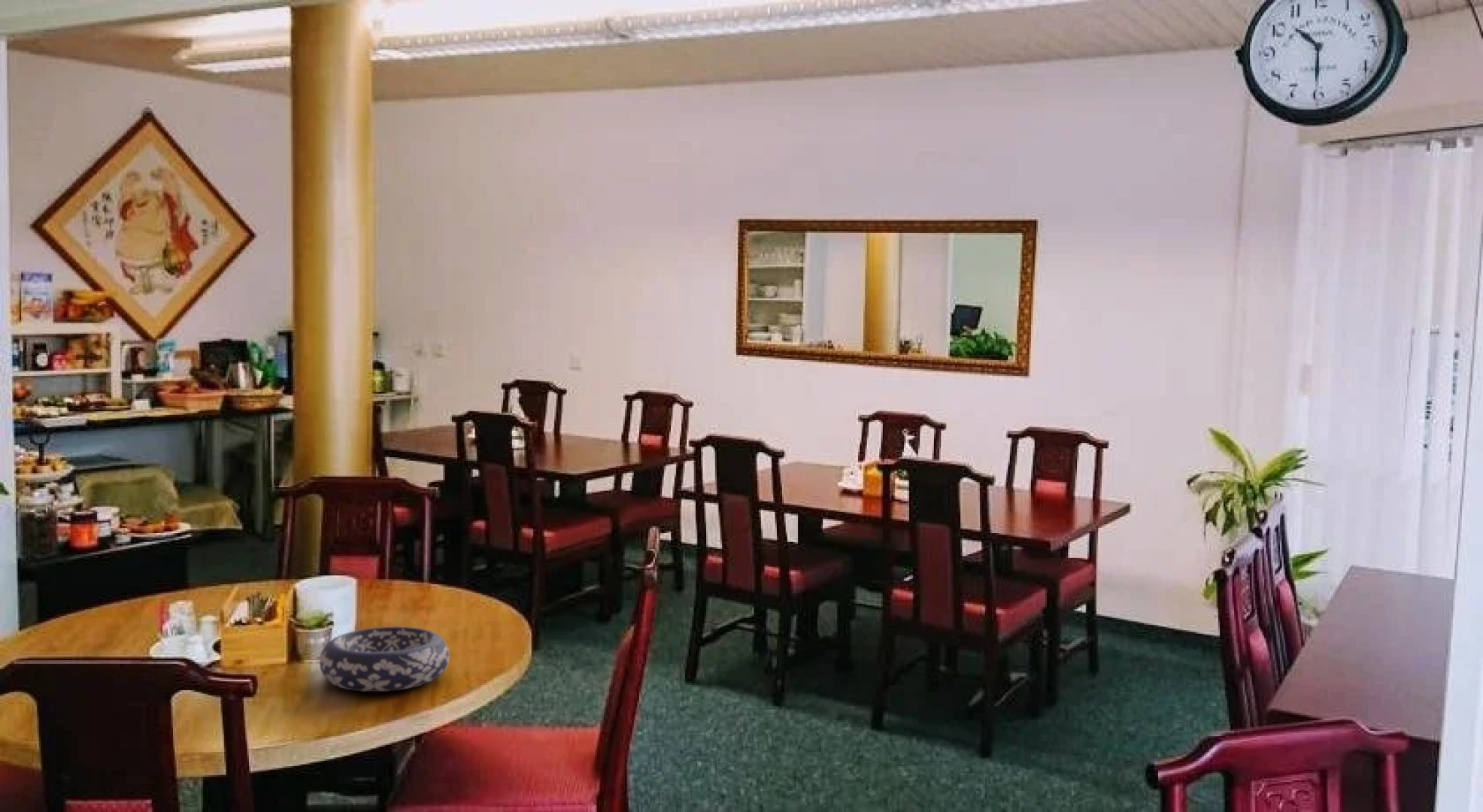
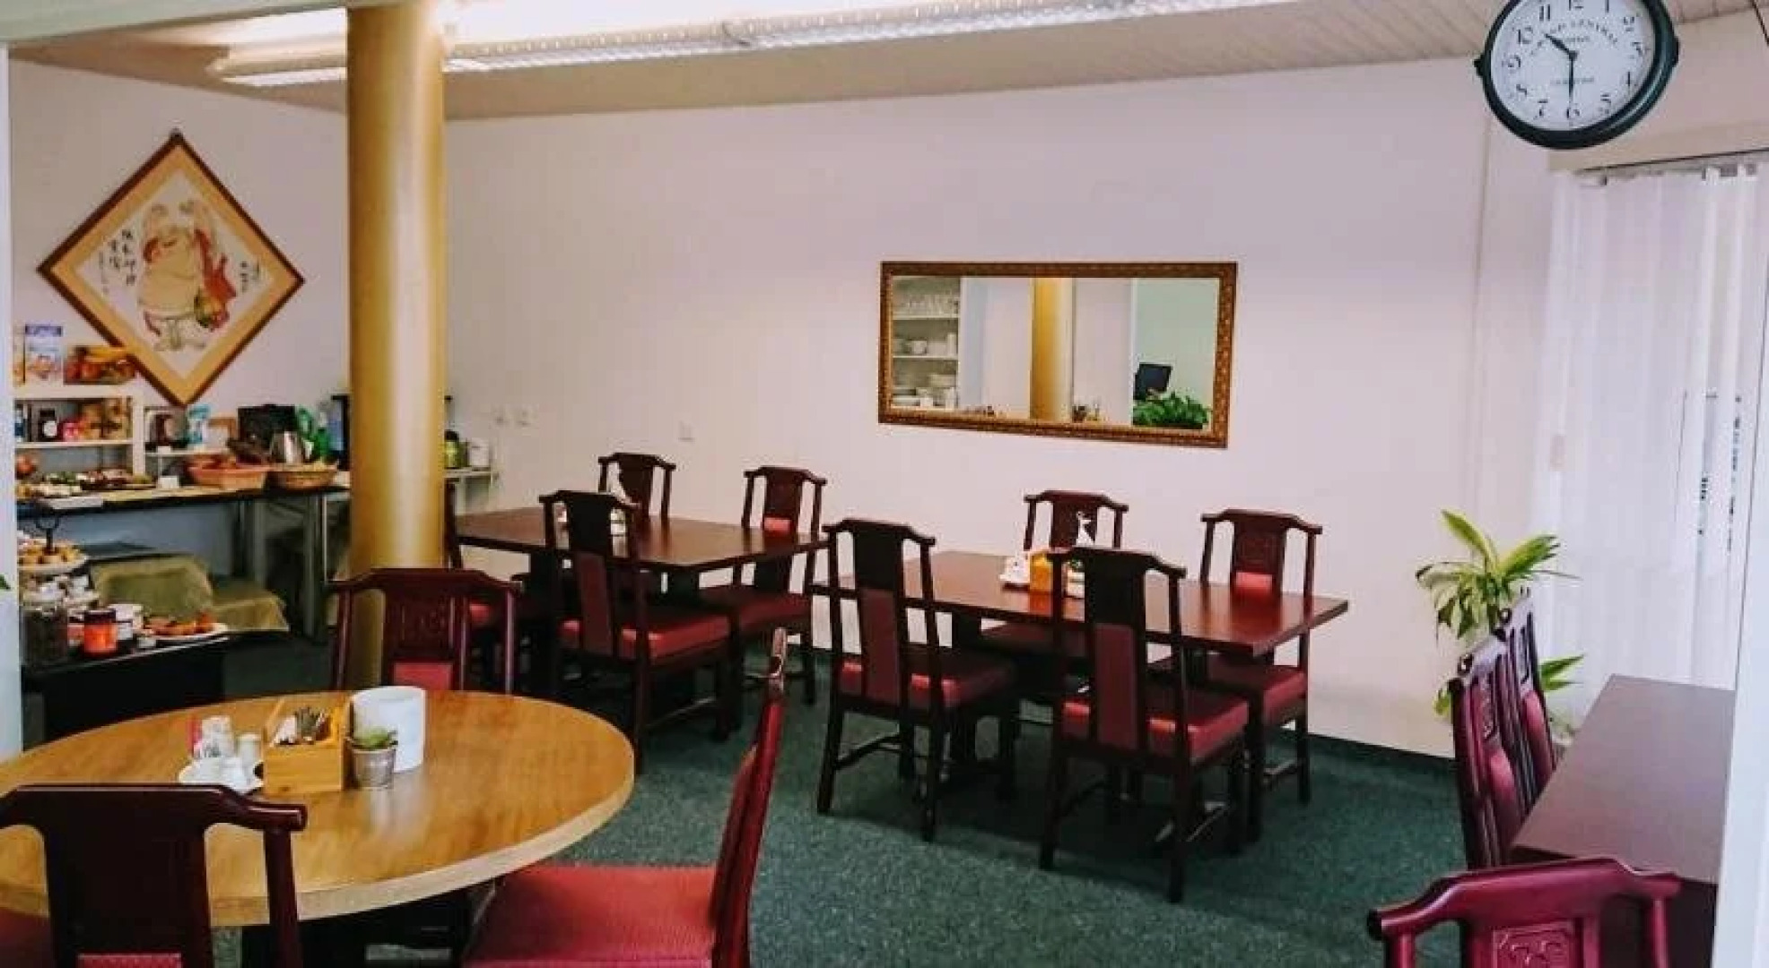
- decorative bowl (385, 659)
